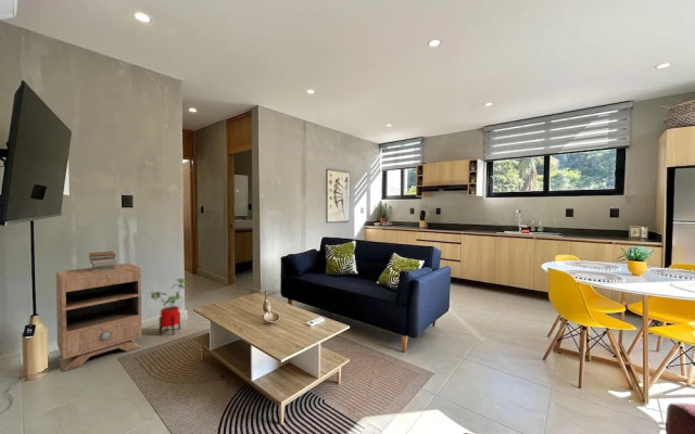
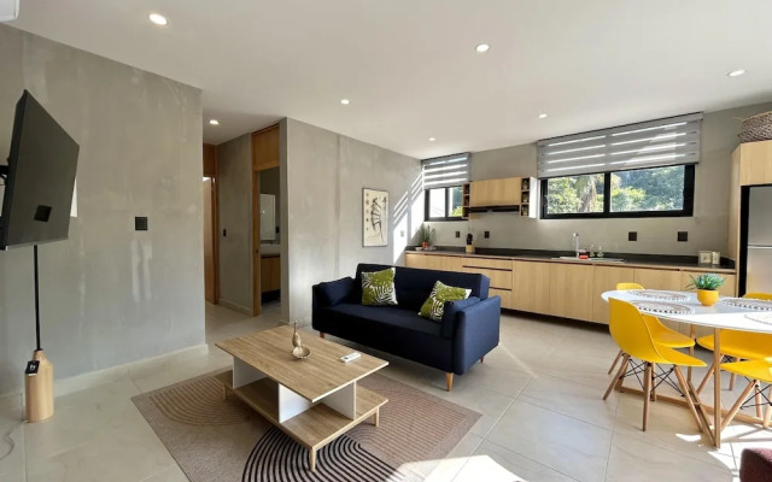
- book stack (102, 260)
- nightstand (100, 311)
- house plant (172, 305)
